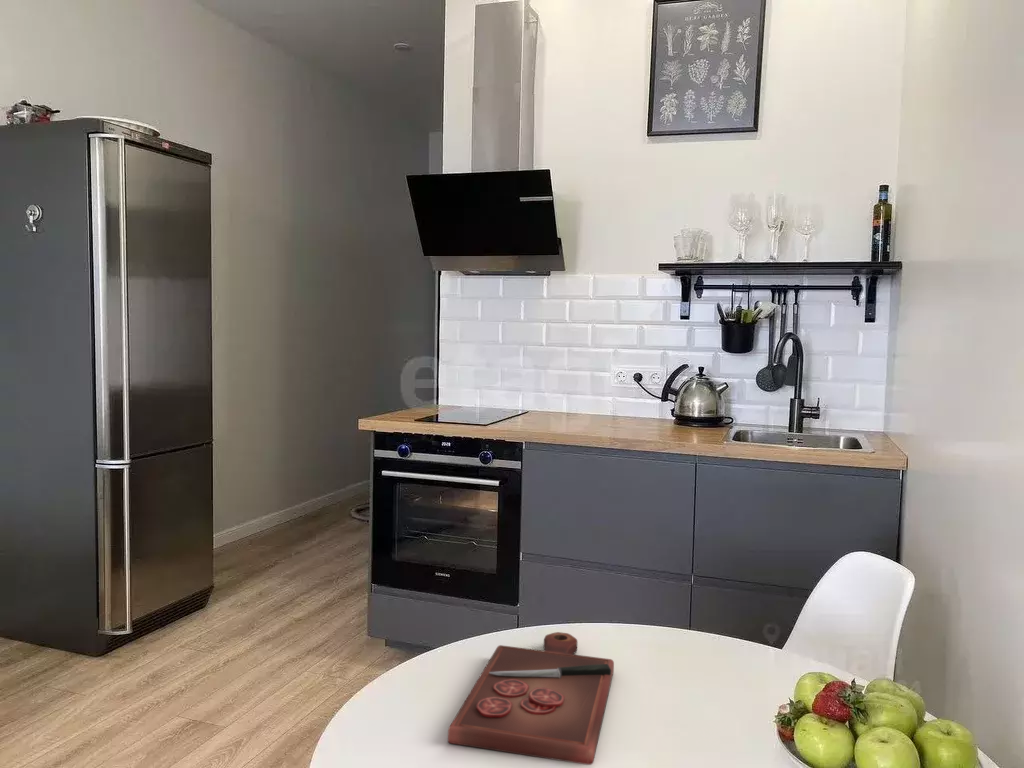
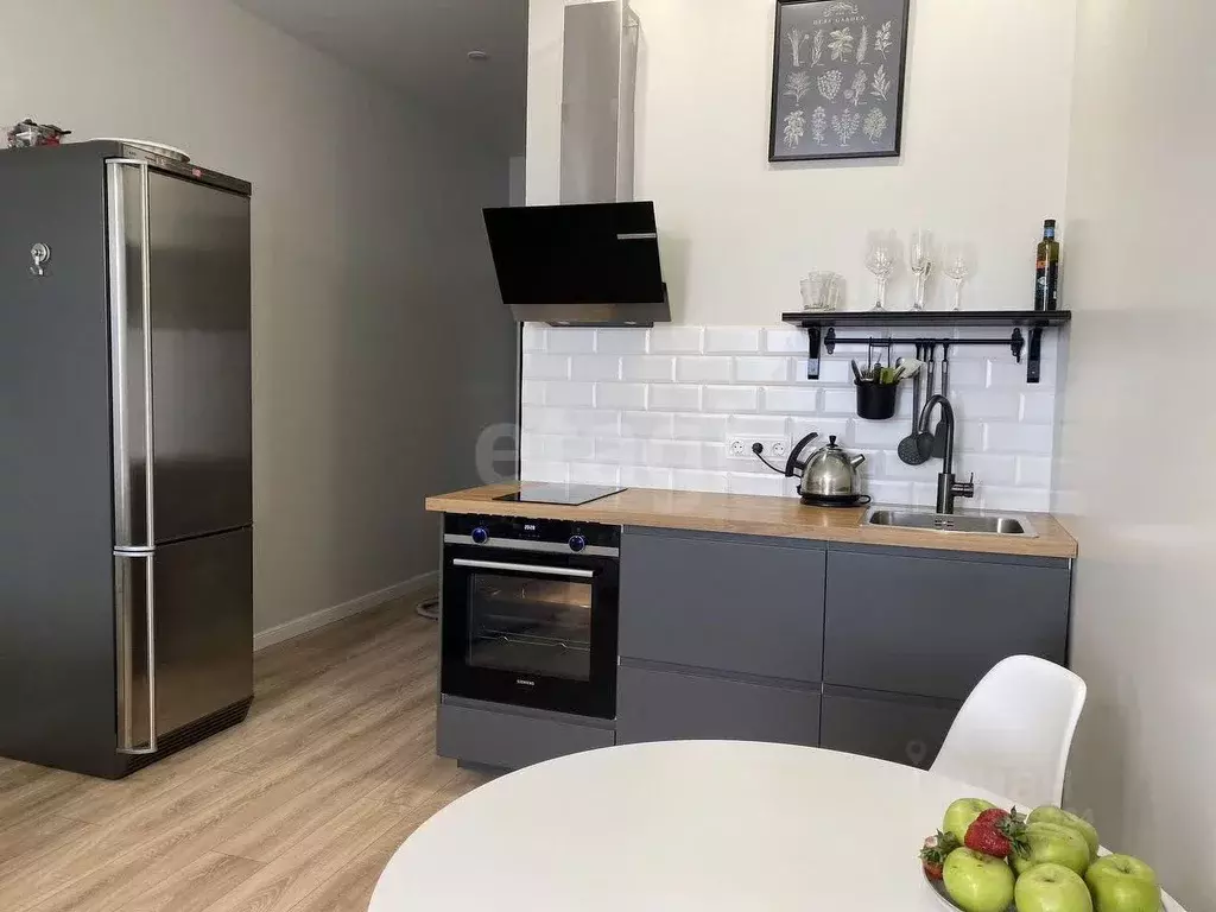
- cutting board (535, 687)
